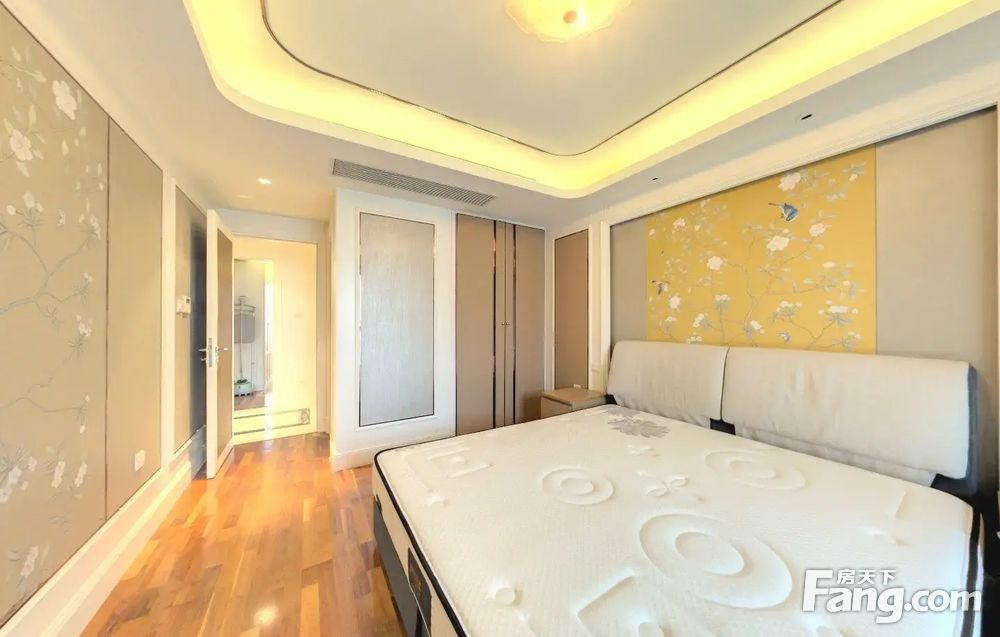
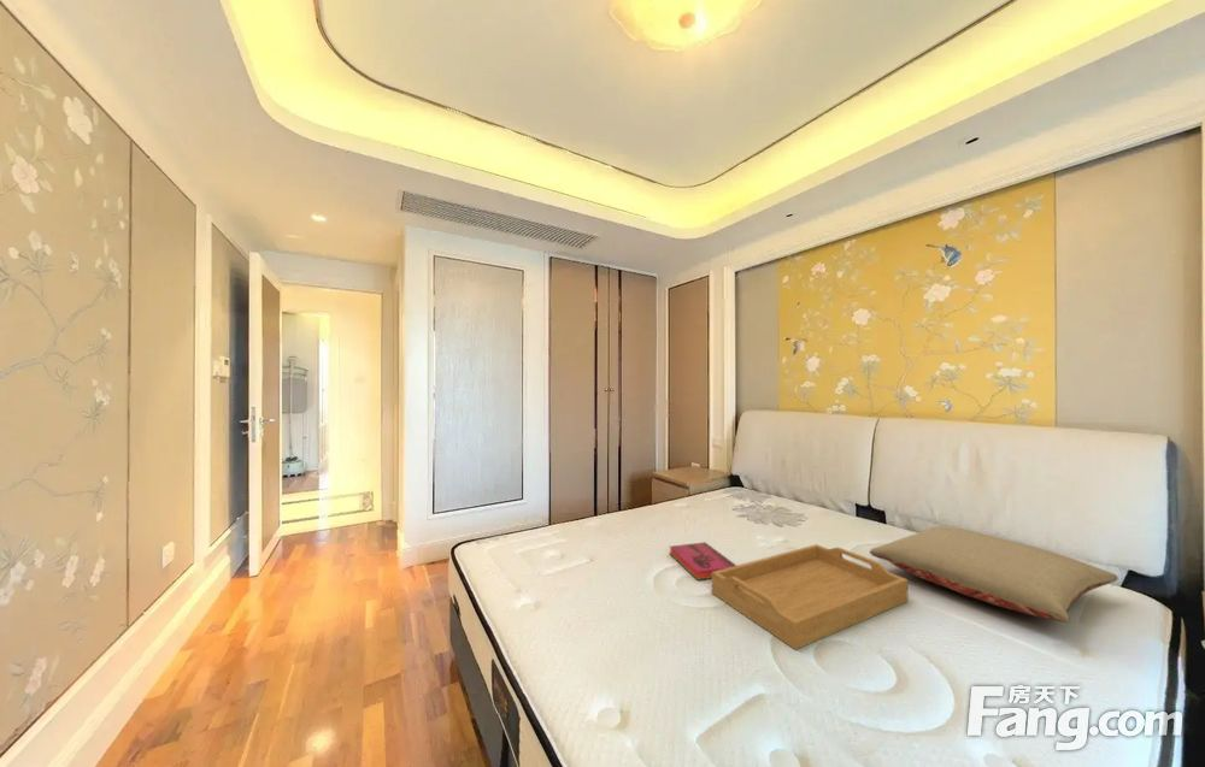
+ serving tray (807, 583)
+ pillow (983, 562)
+ hardback book (701, 559)
